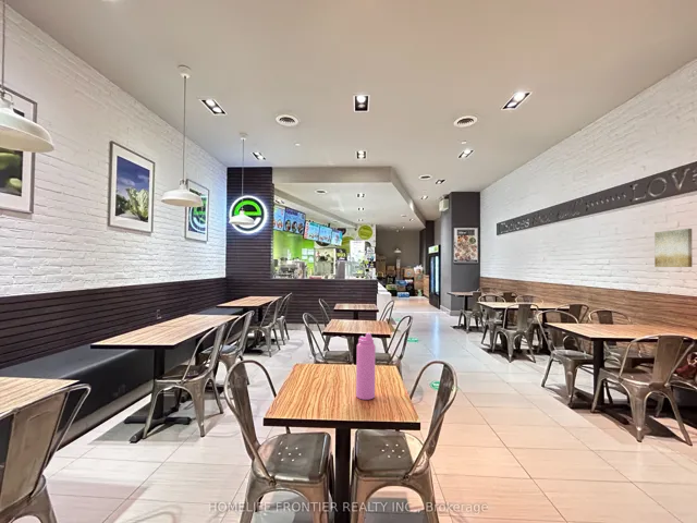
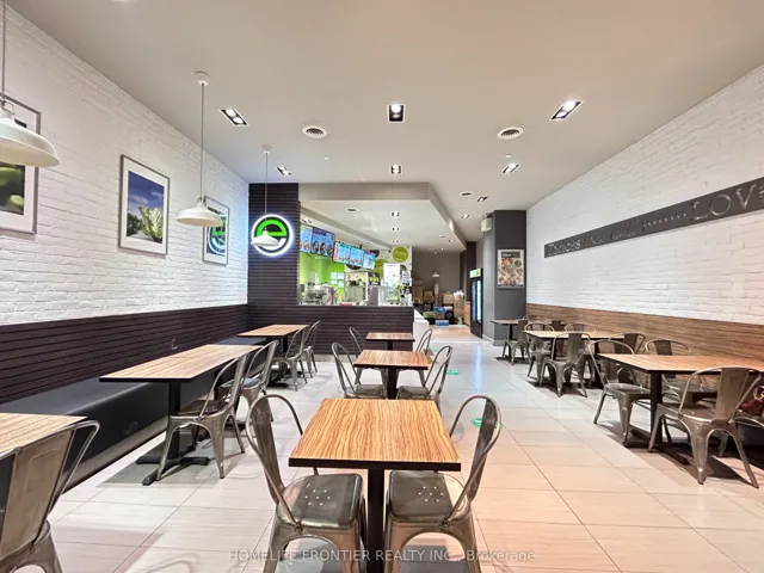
- wall art (672, 248)
- water bottle (365, 364)
